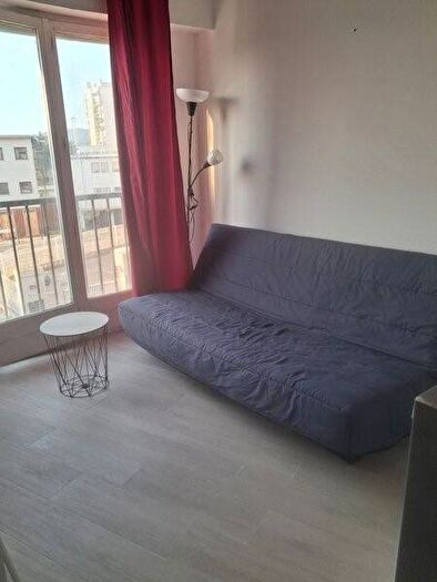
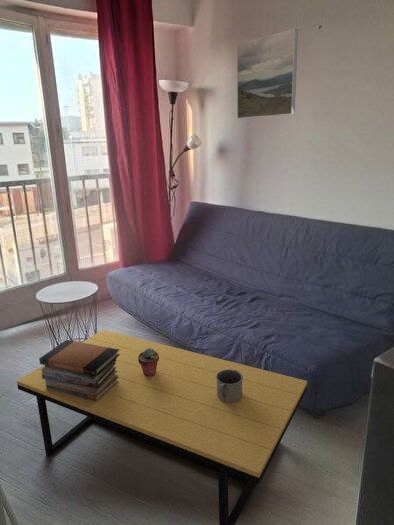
+ potted succulent (148, 360)
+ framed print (264, 77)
+ coffee table (161, 415)
+ mug (228, 386)
+ book stack (80, 368)
